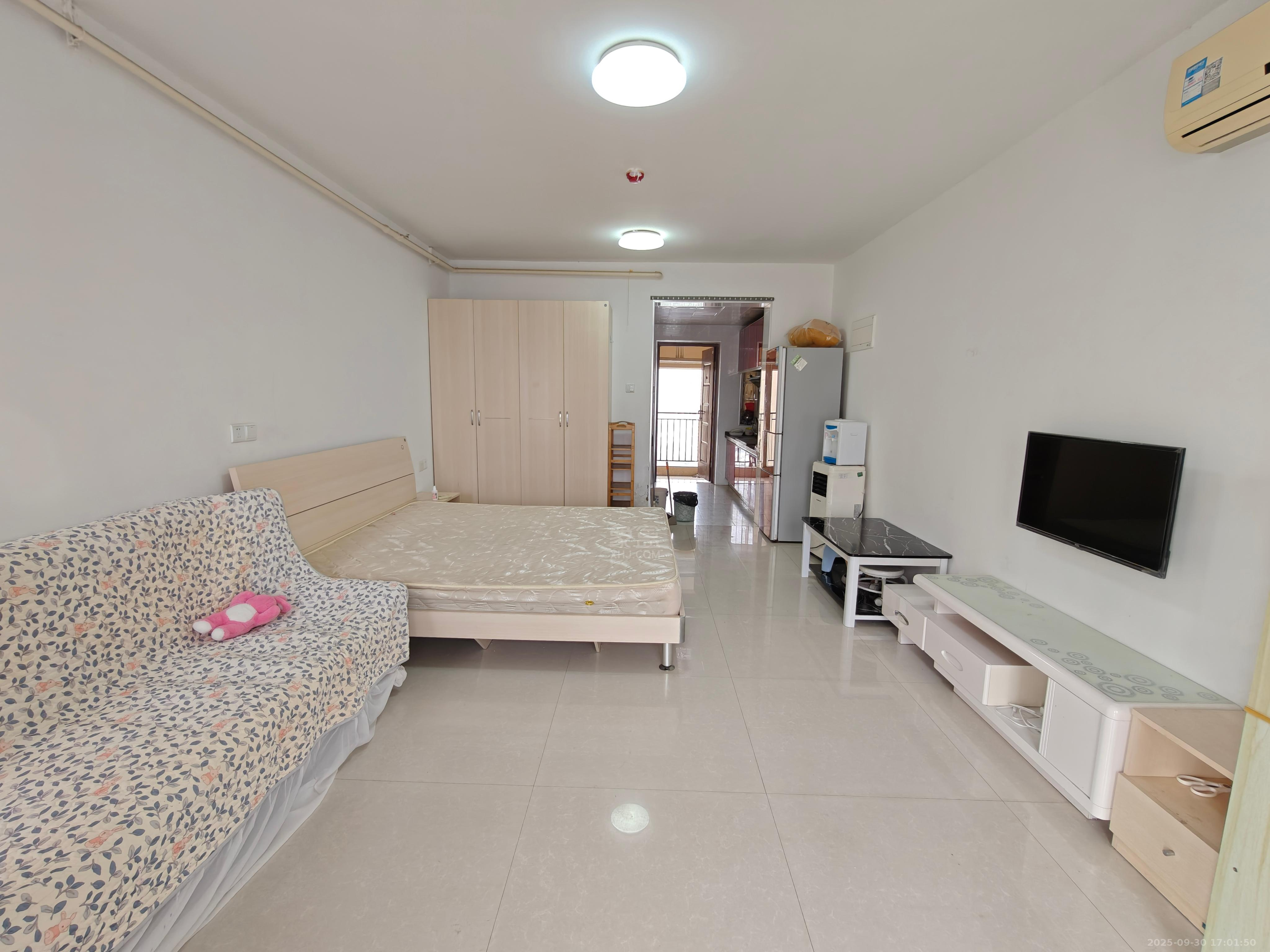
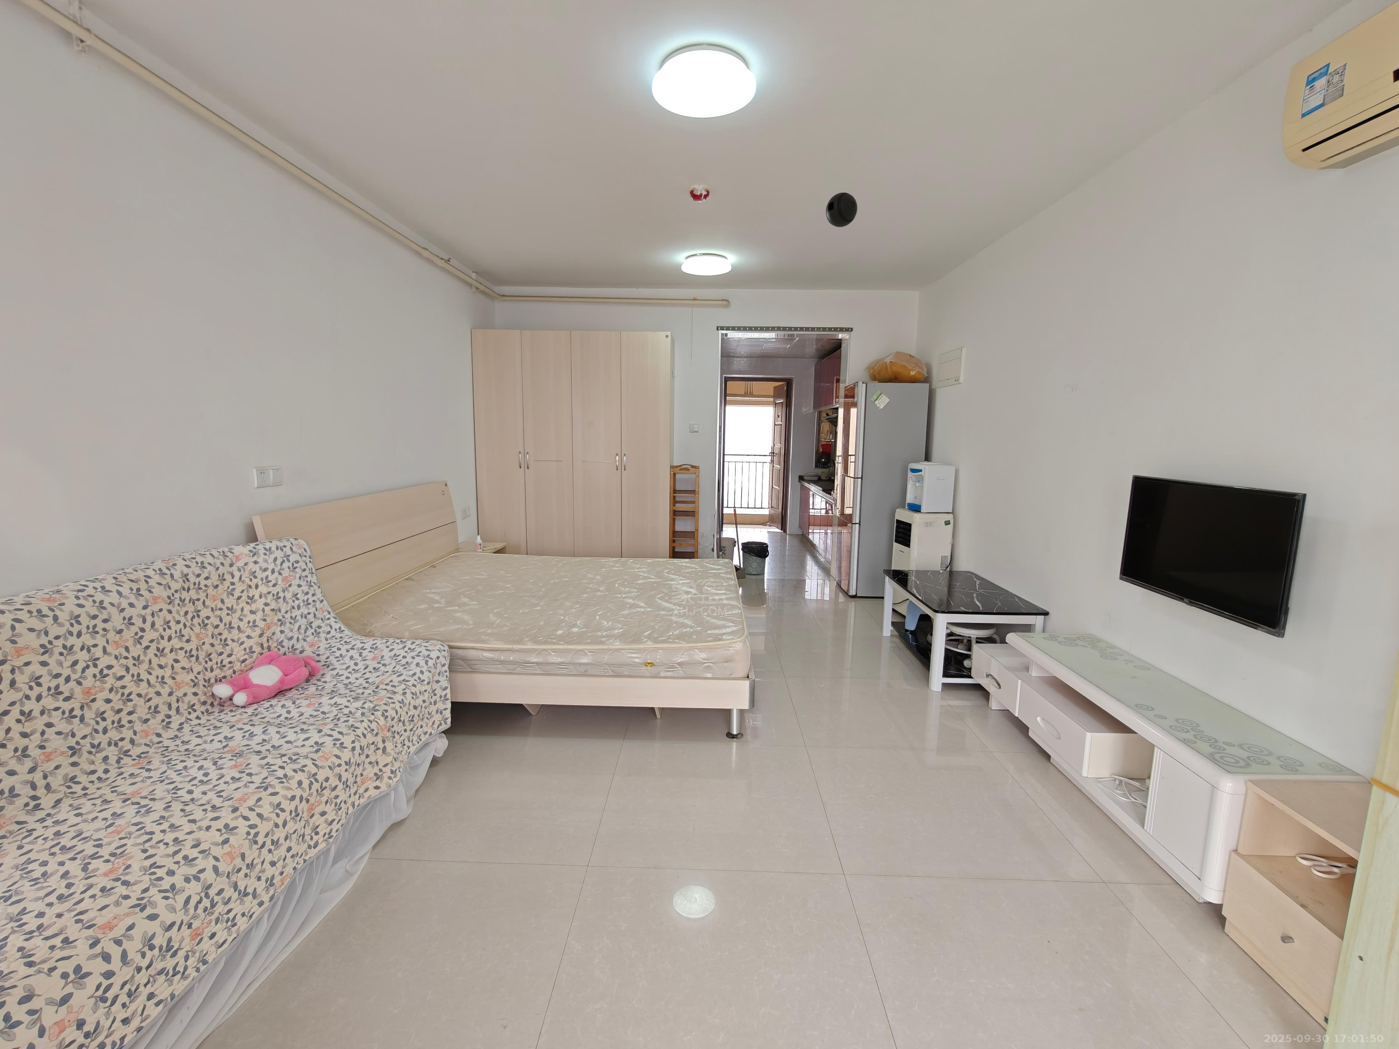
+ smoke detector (842, 210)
